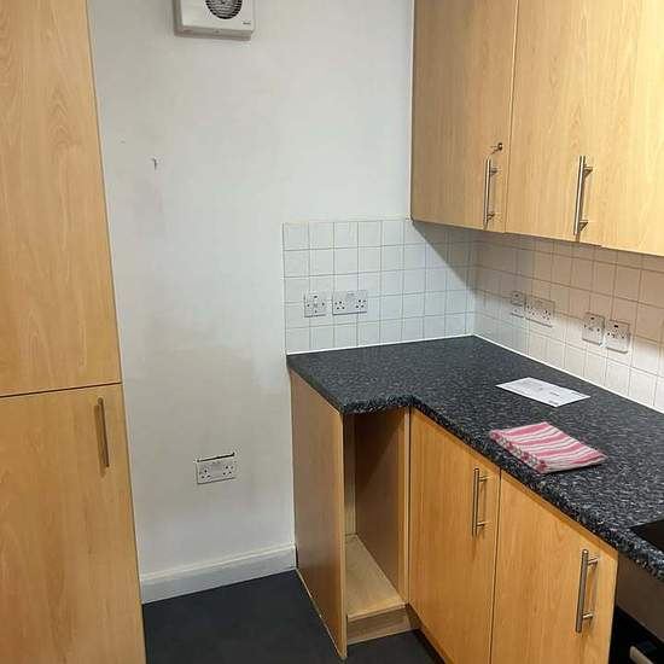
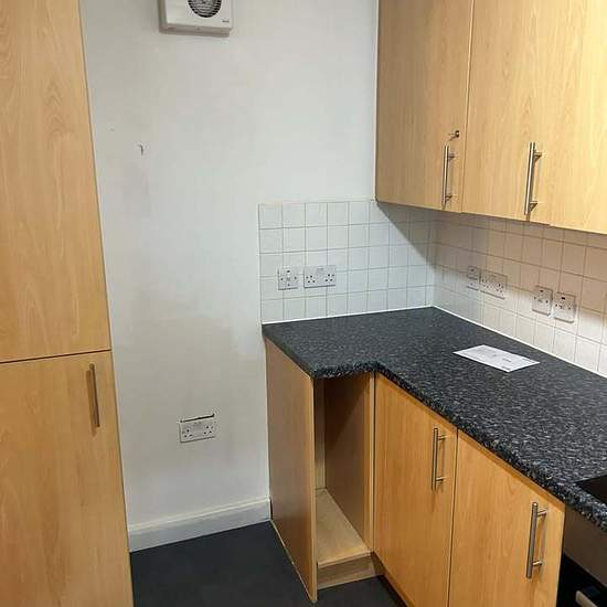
- dish towel (543, 443)
